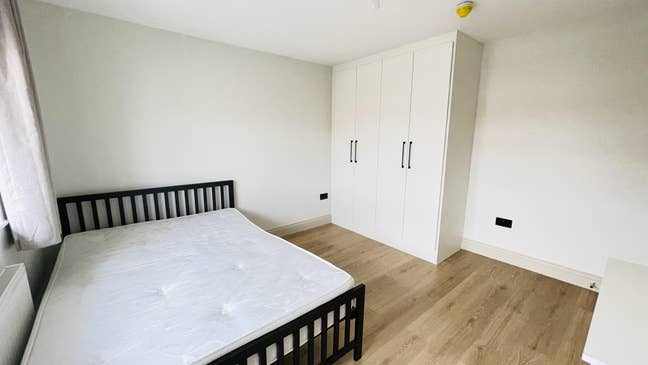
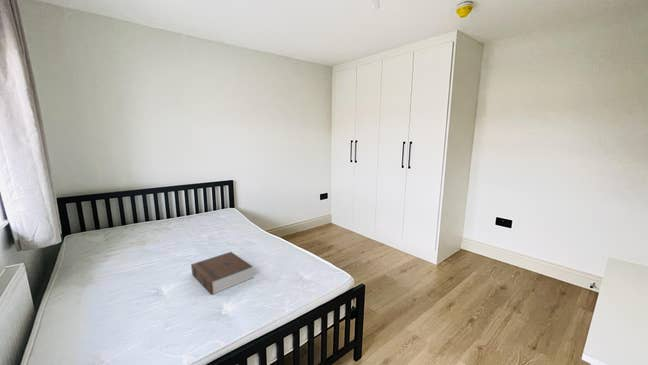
+ book (222, 270)
